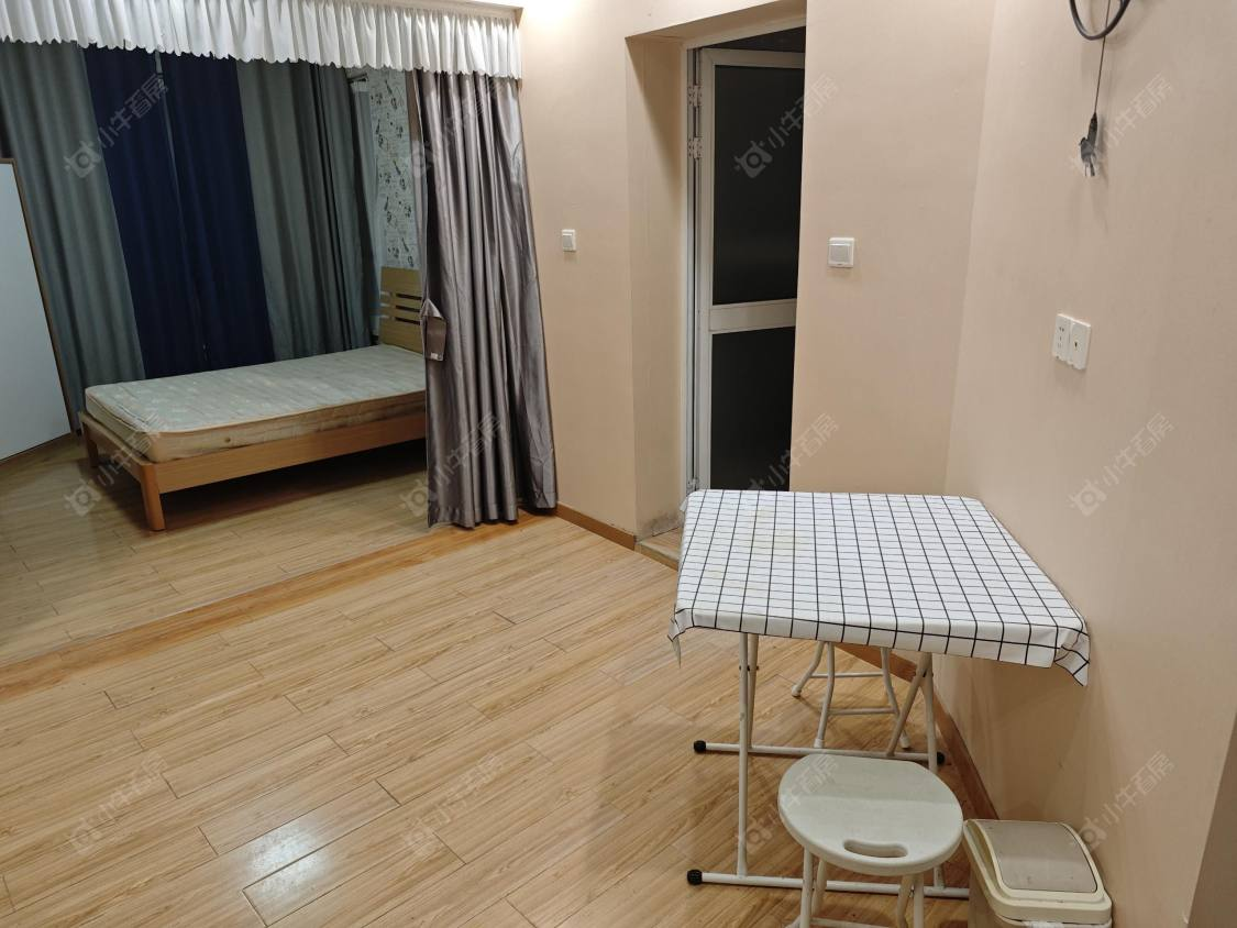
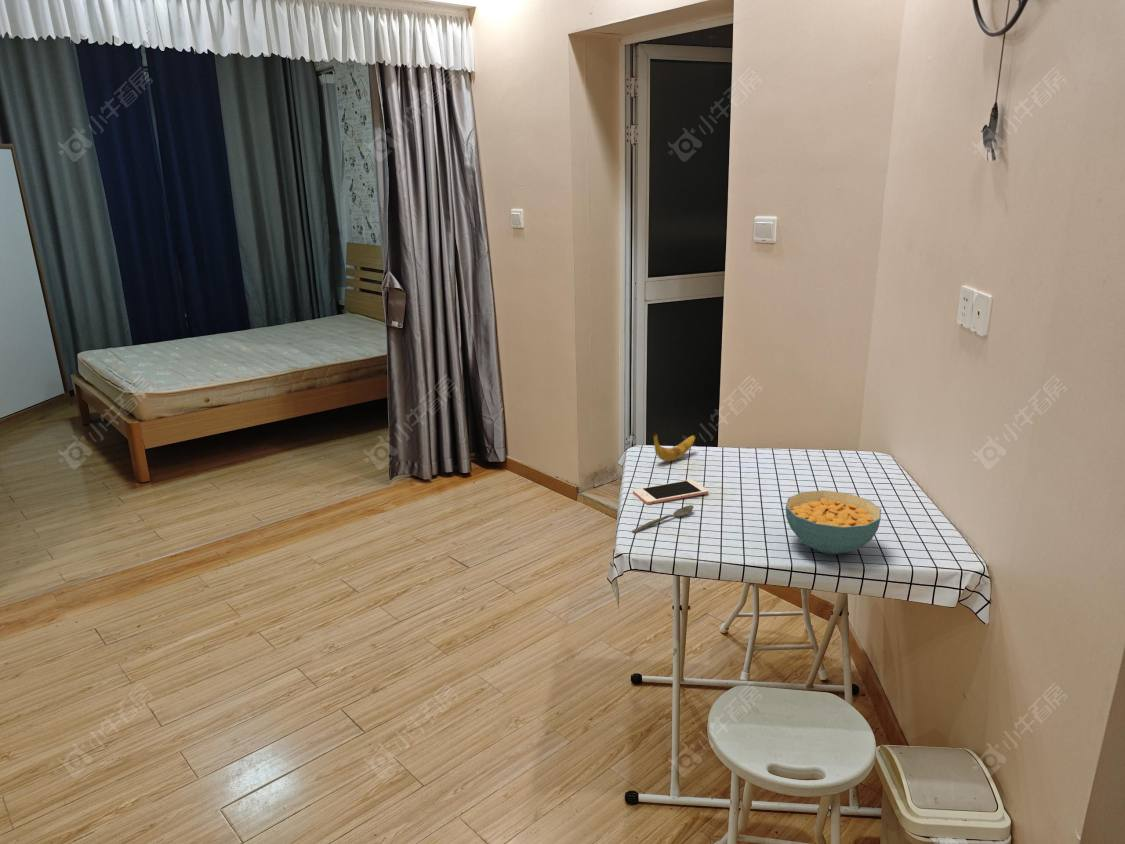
+ spoon (663, 518)
+ banana (677, 445)
+ cereal bowl (831, 528)
+ cell phone (670, 491)
